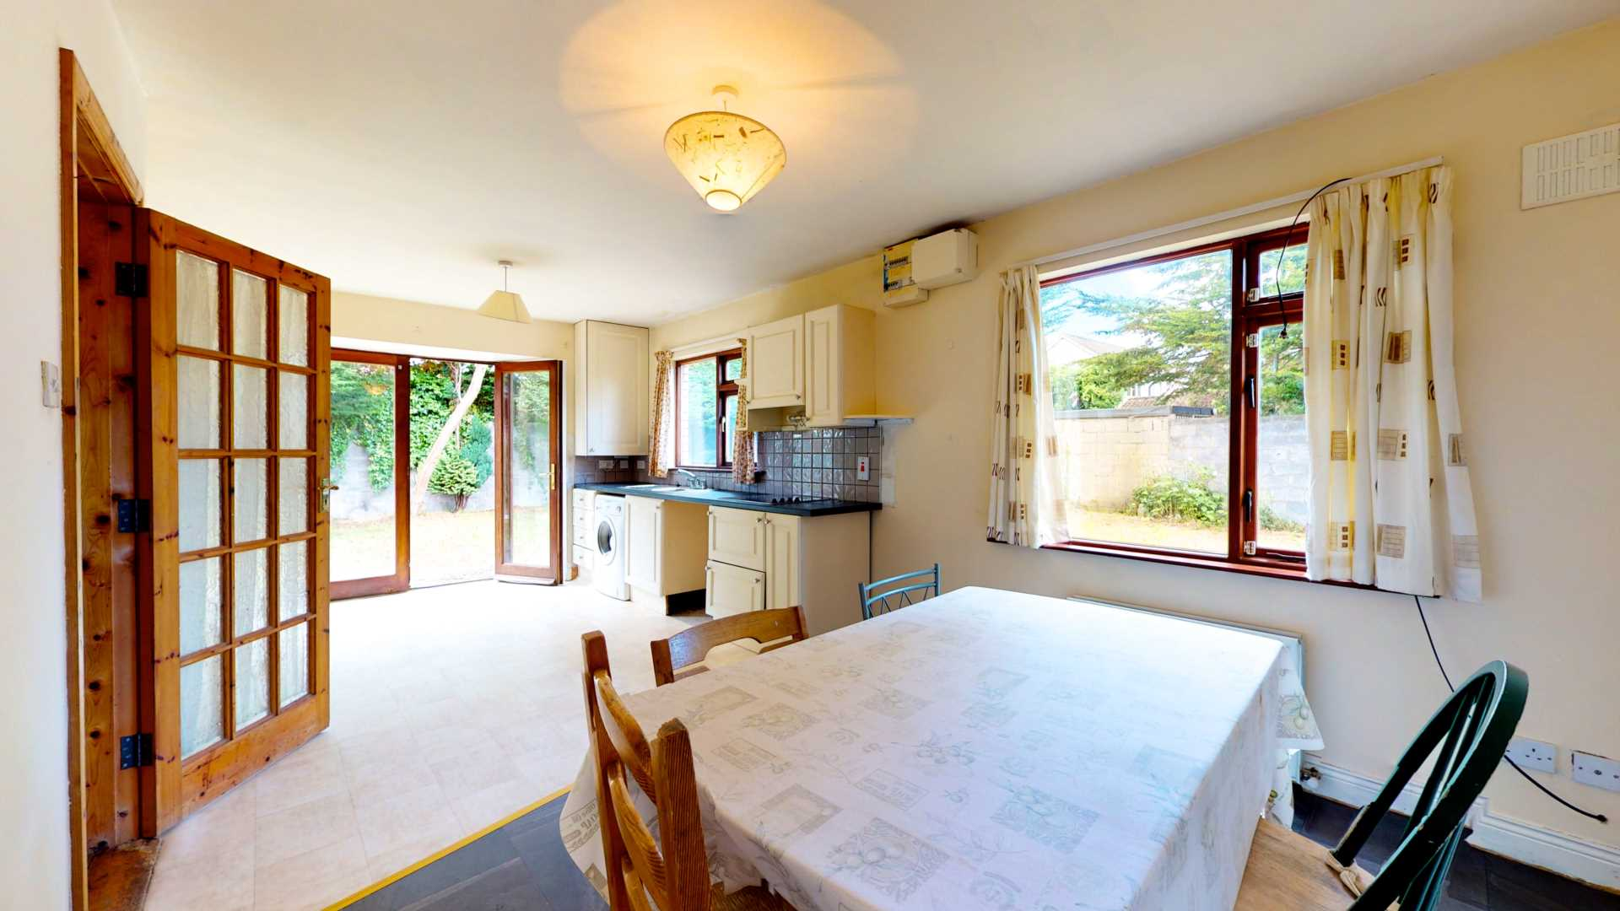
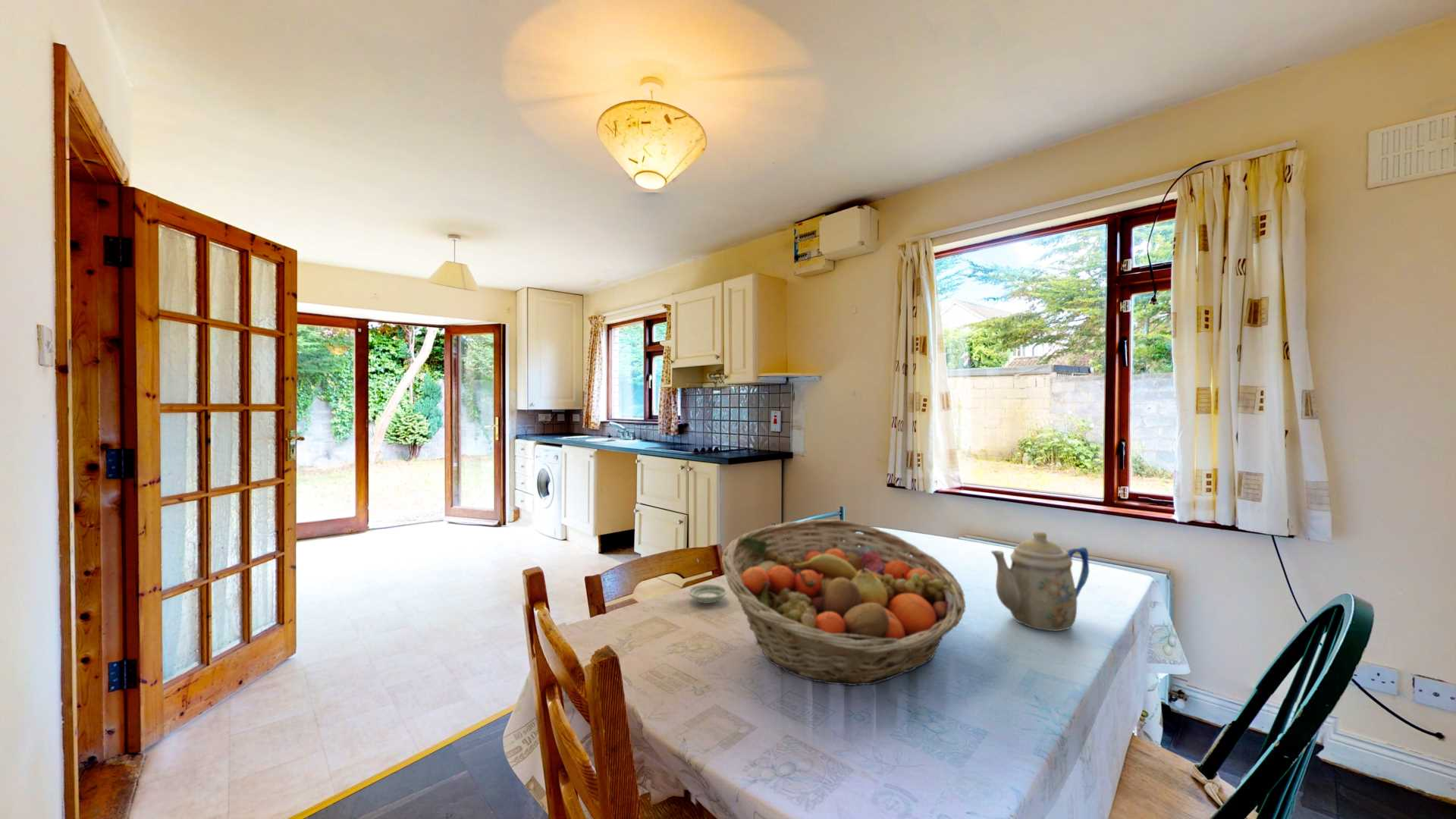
+ teapot (1040, 576)
+ fruit basket (842, 591)
+ saucer (708, 595)
